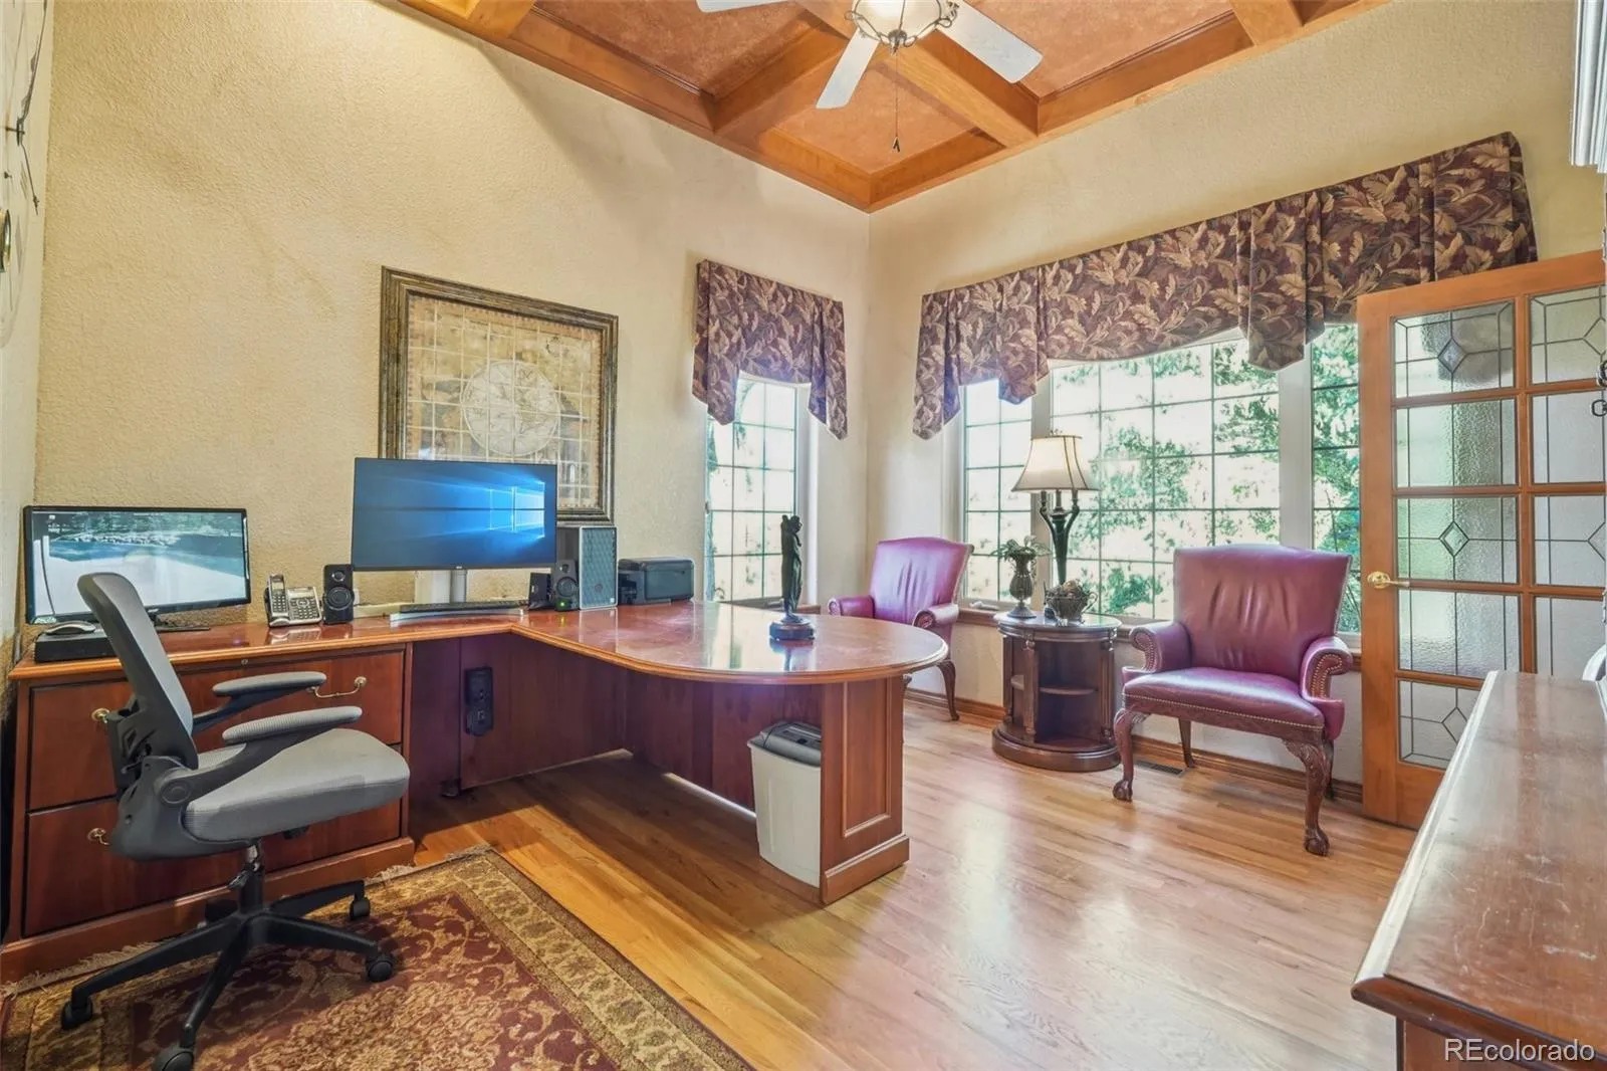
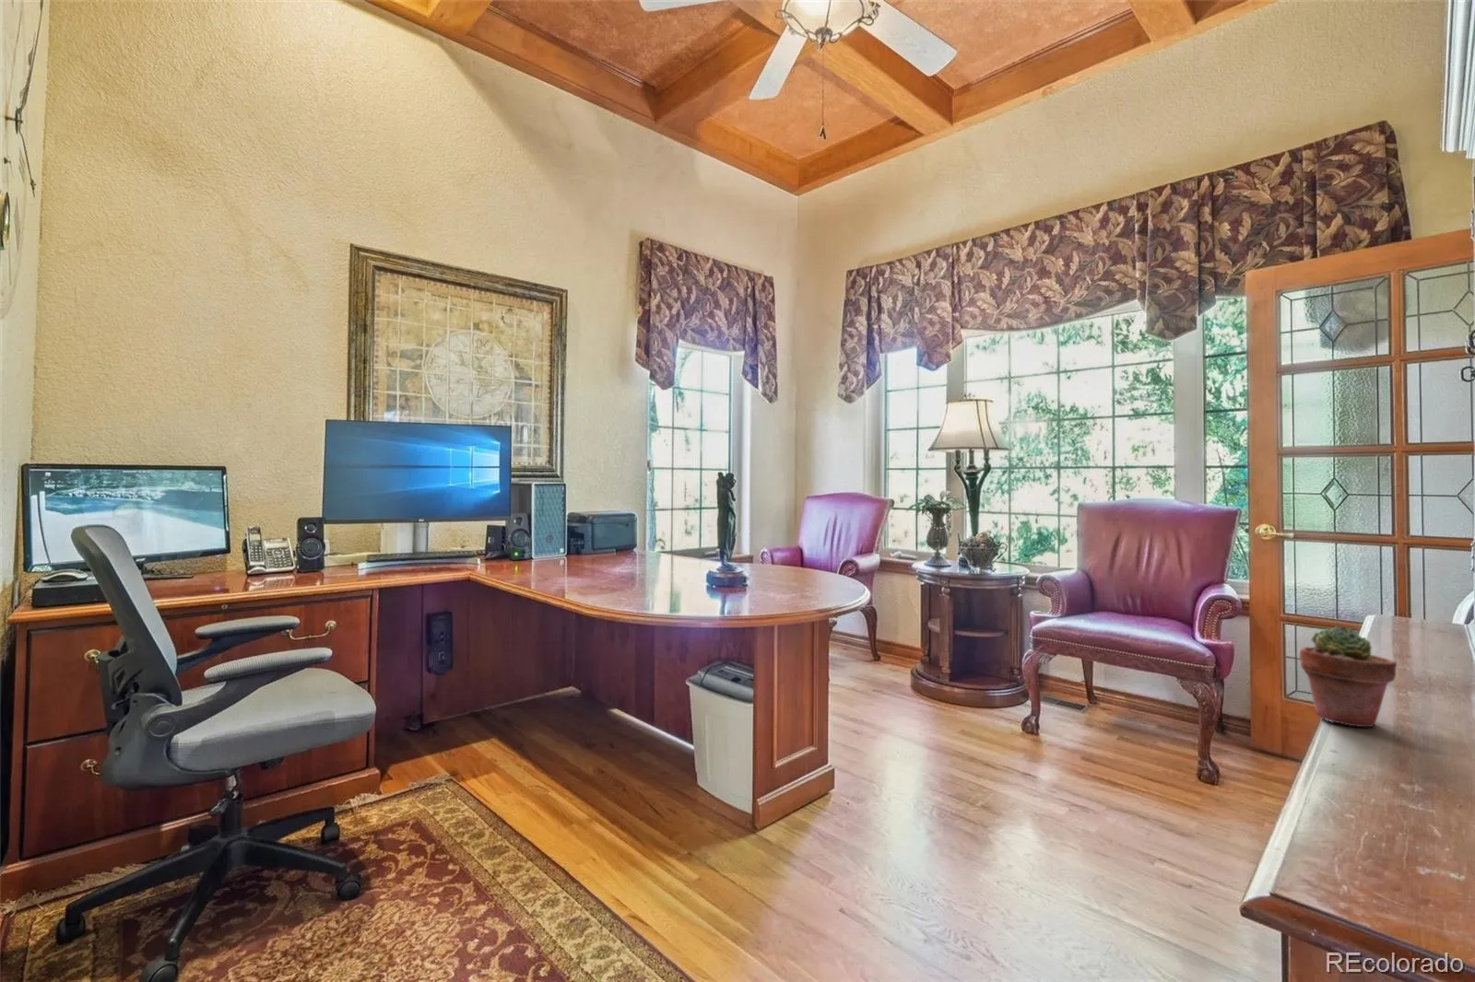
+ potted succulent (1344, 673)
